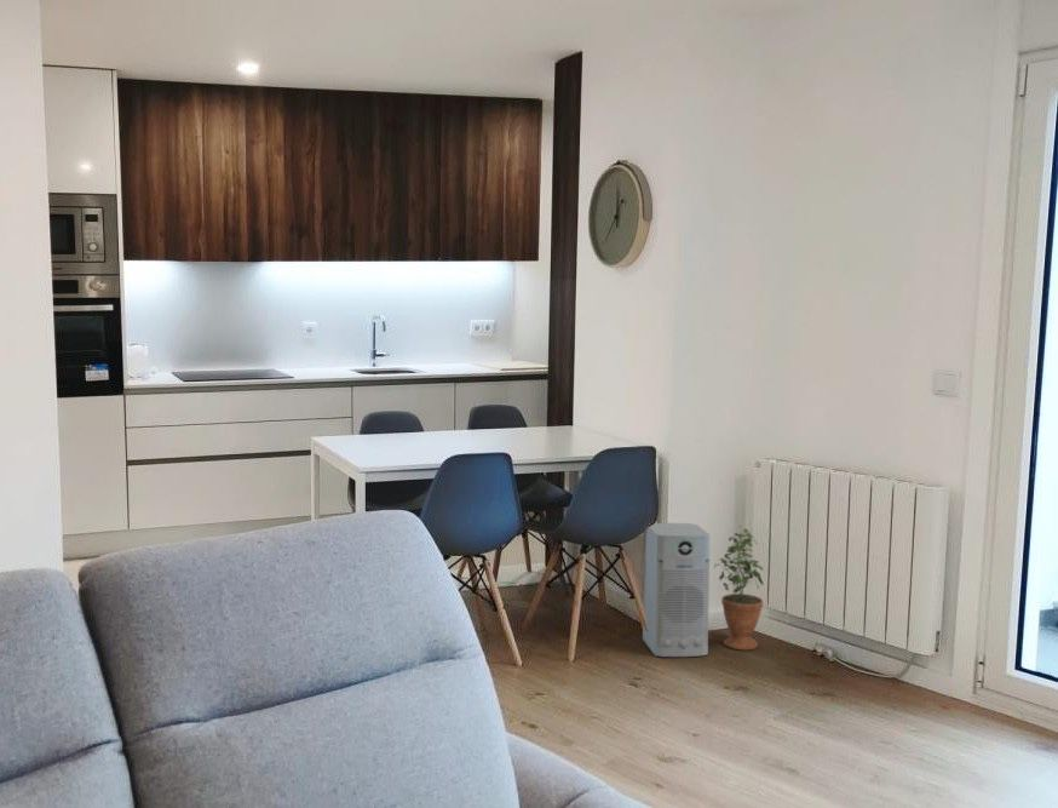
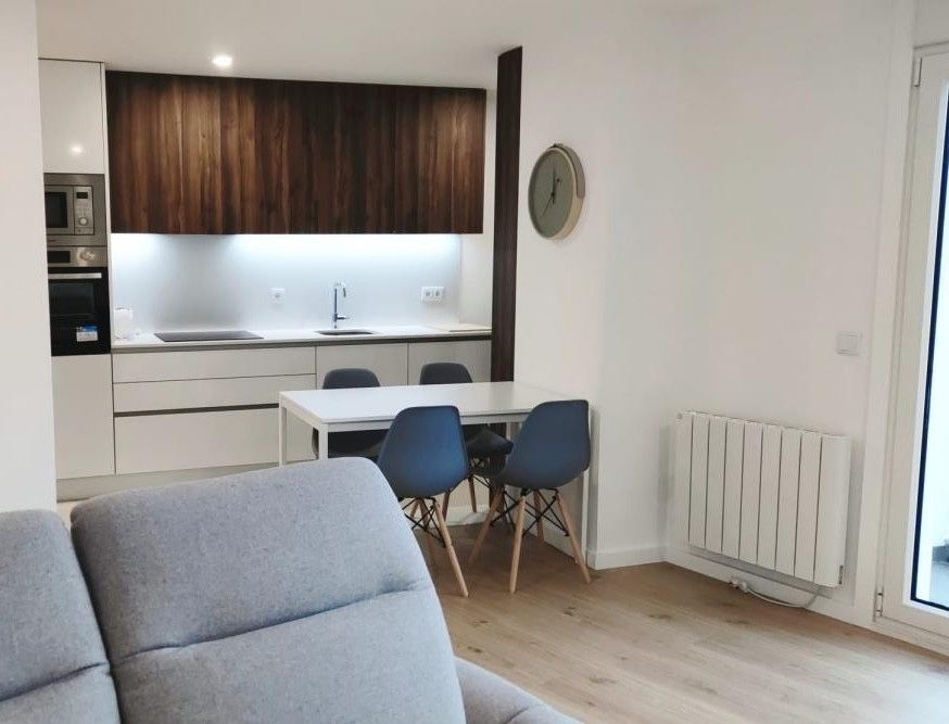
- potted plant (737, 585)
- air purifier (675, 588)
